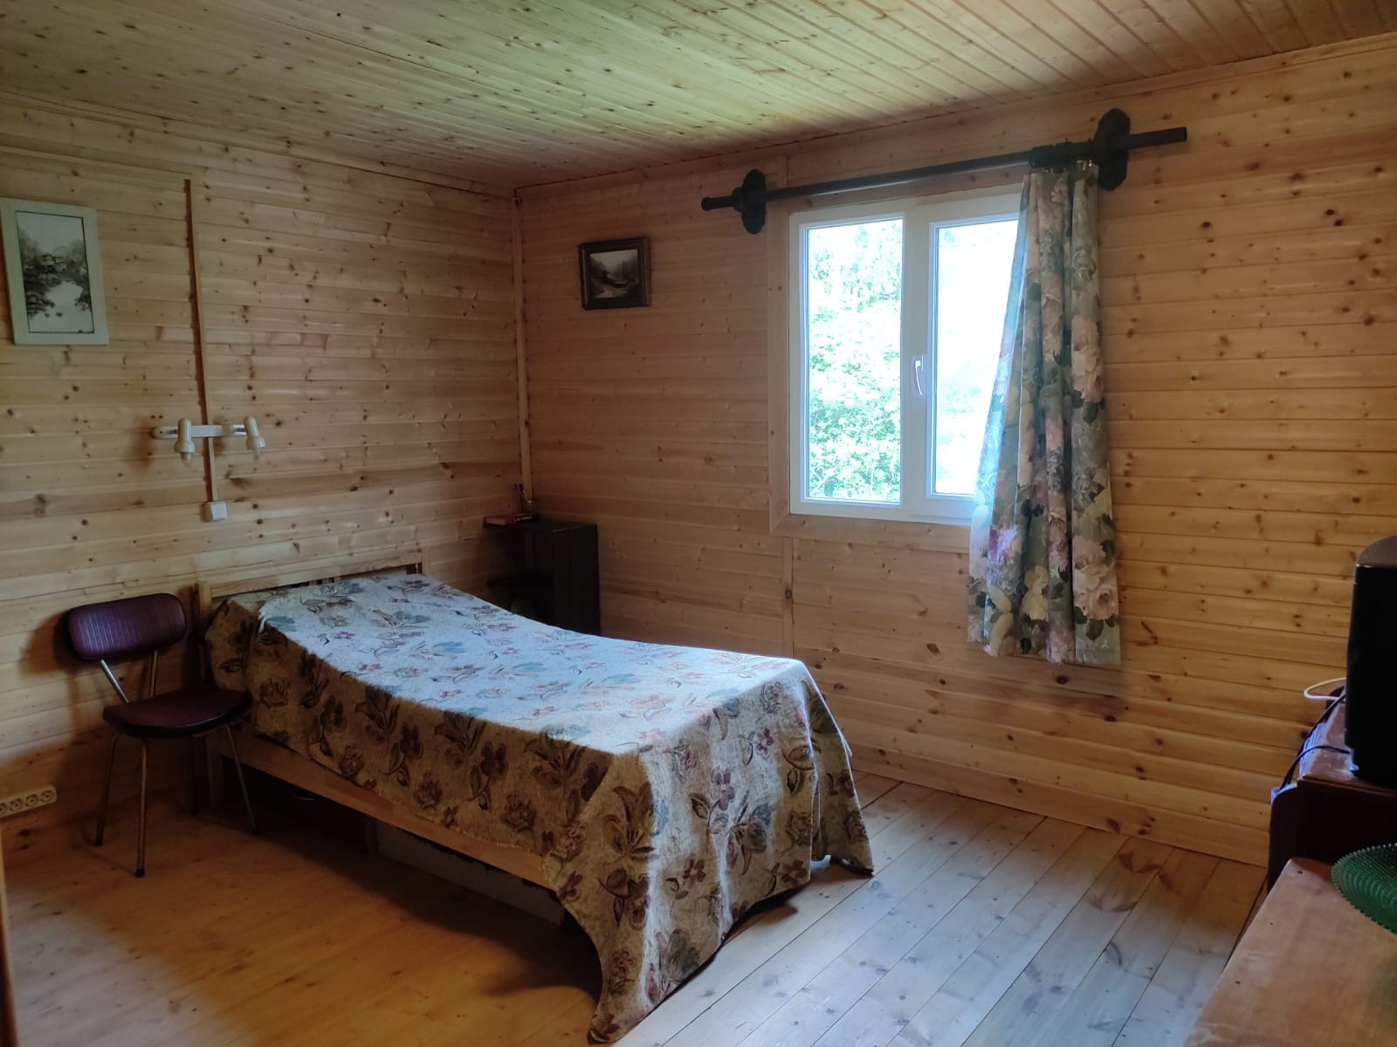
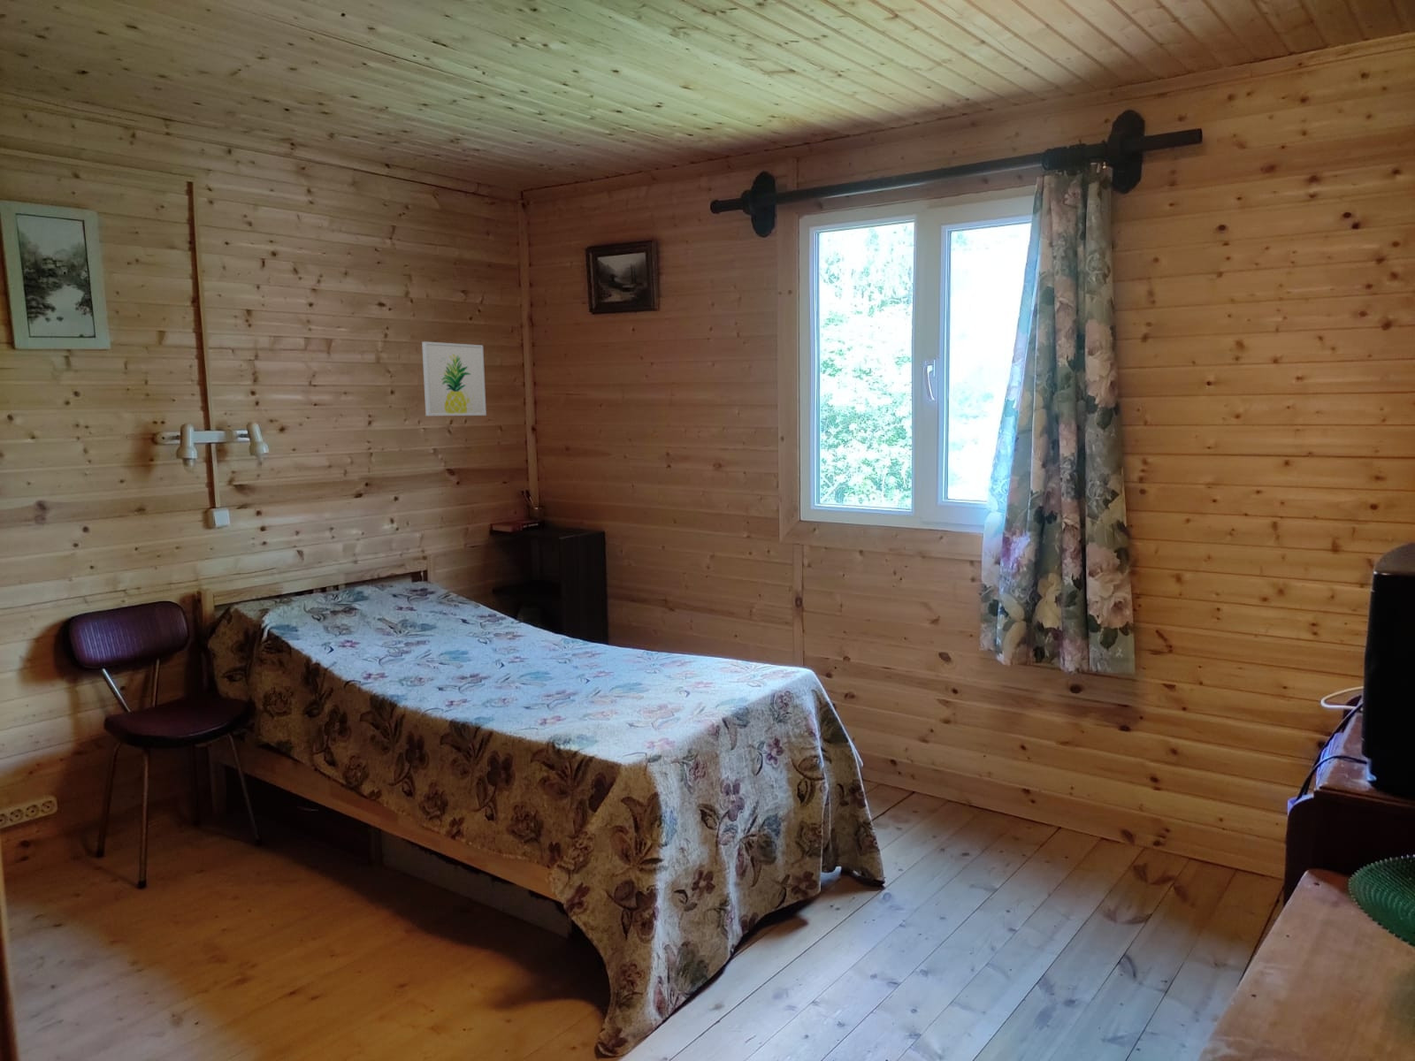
+ wall art (455, 379)
